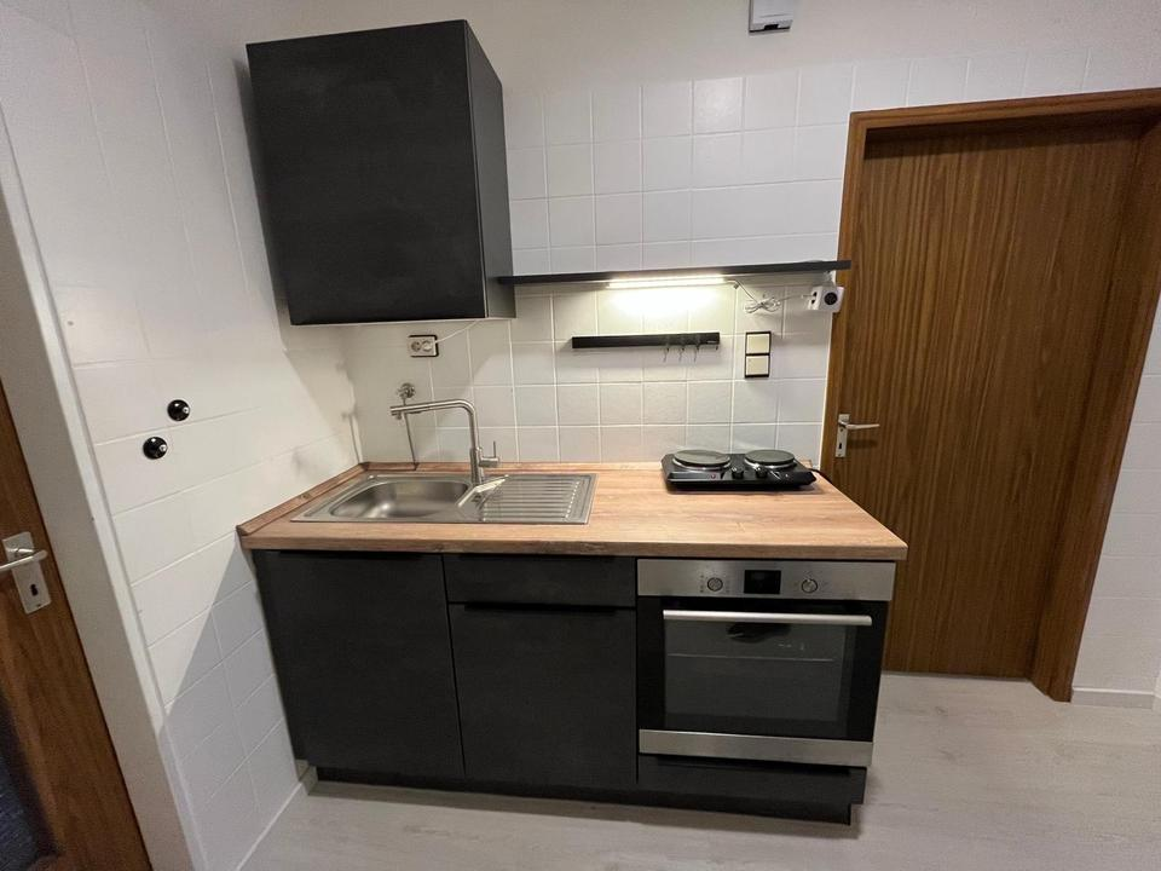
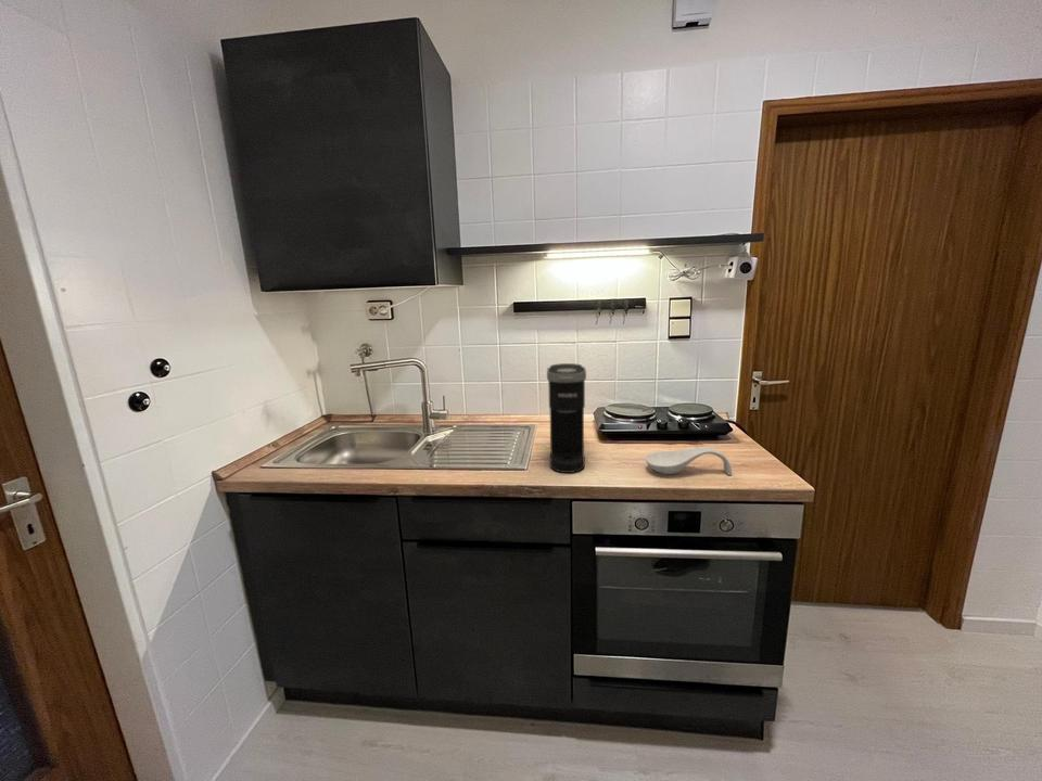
+ coffee maker (567, 412)
+ spoon rest (687, 459)
